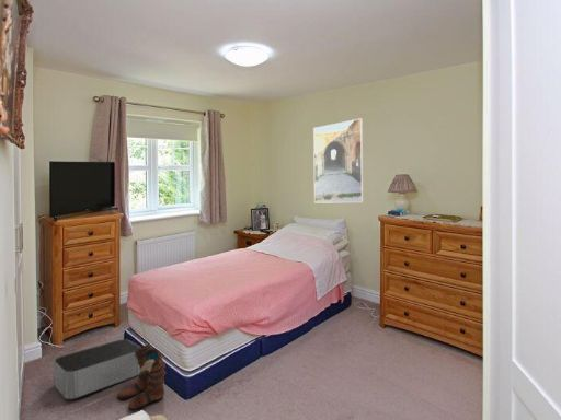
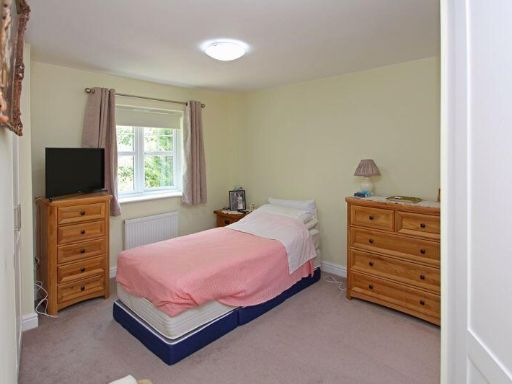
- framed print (336, 163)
- storage bin (99, 365)
- boots (144, 373)
